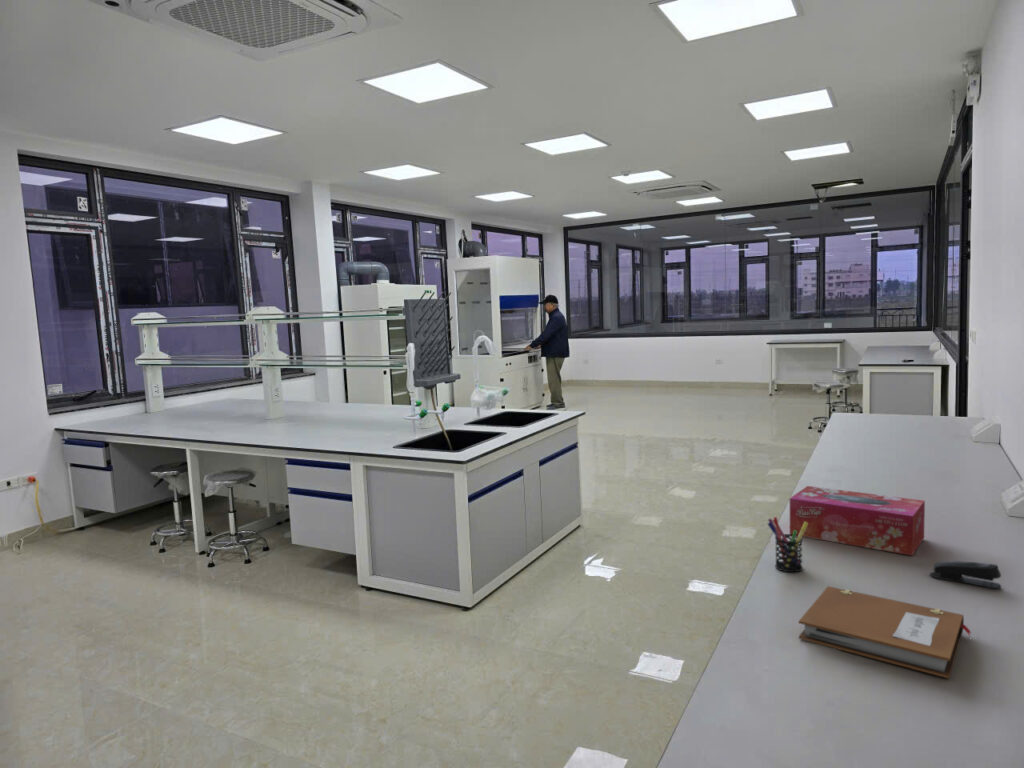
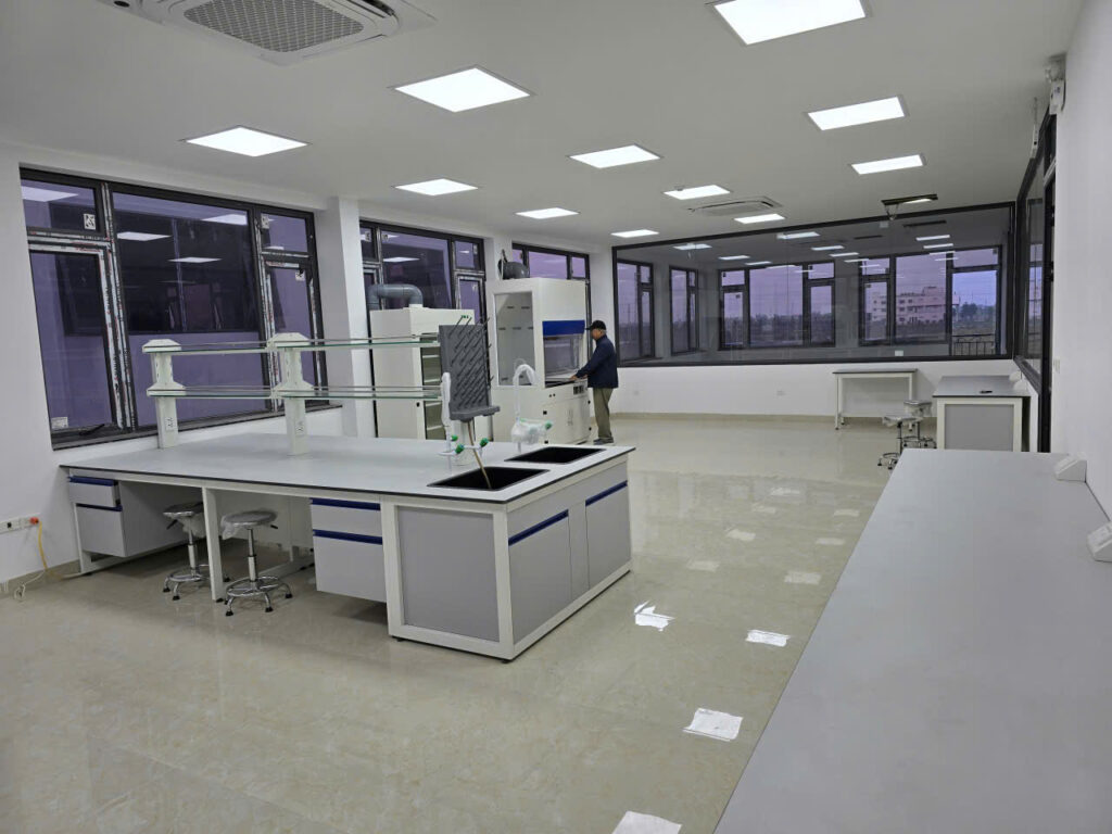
- tissue box (855, 517)
- pen holder (788, 543)
- notebook (885, 626)
- stapler (964, 570)
